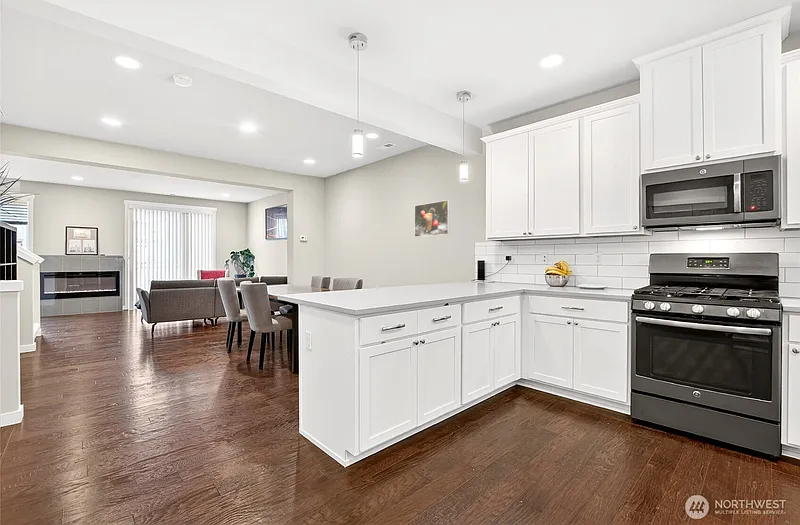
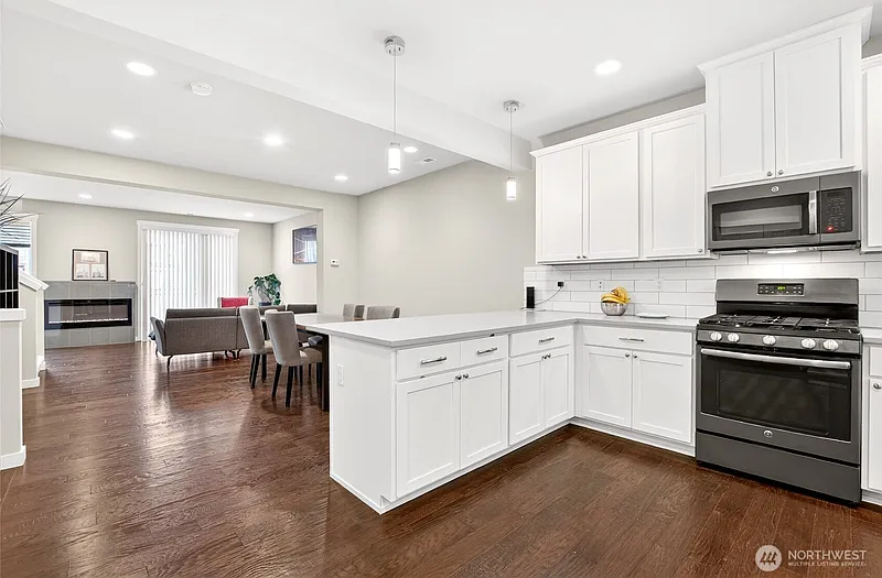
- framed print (431, 219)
